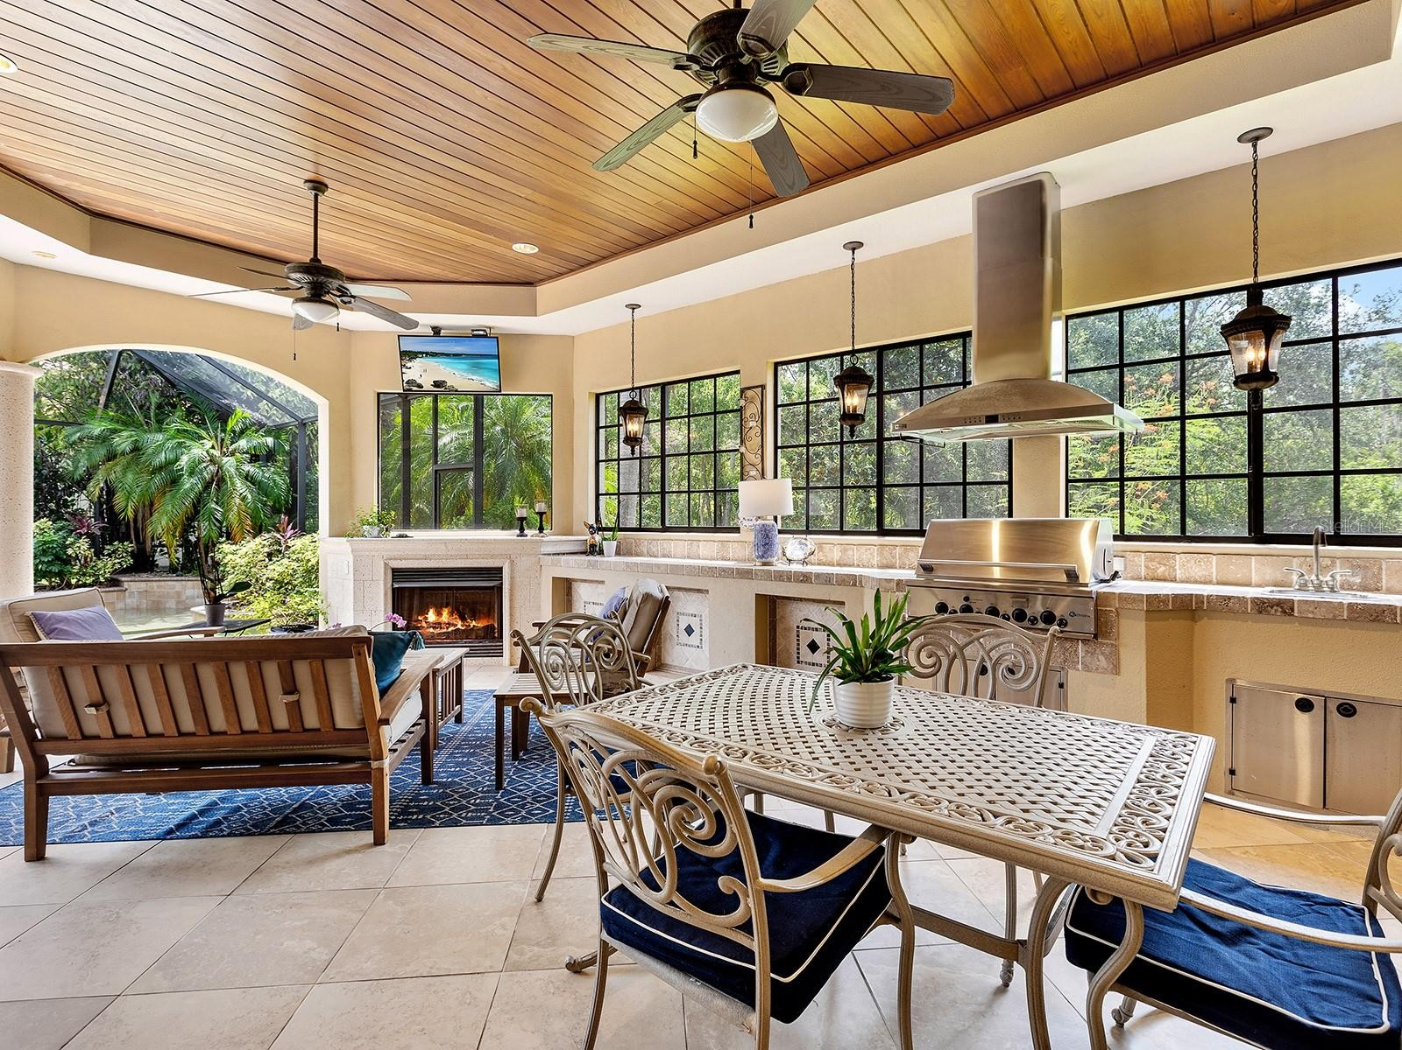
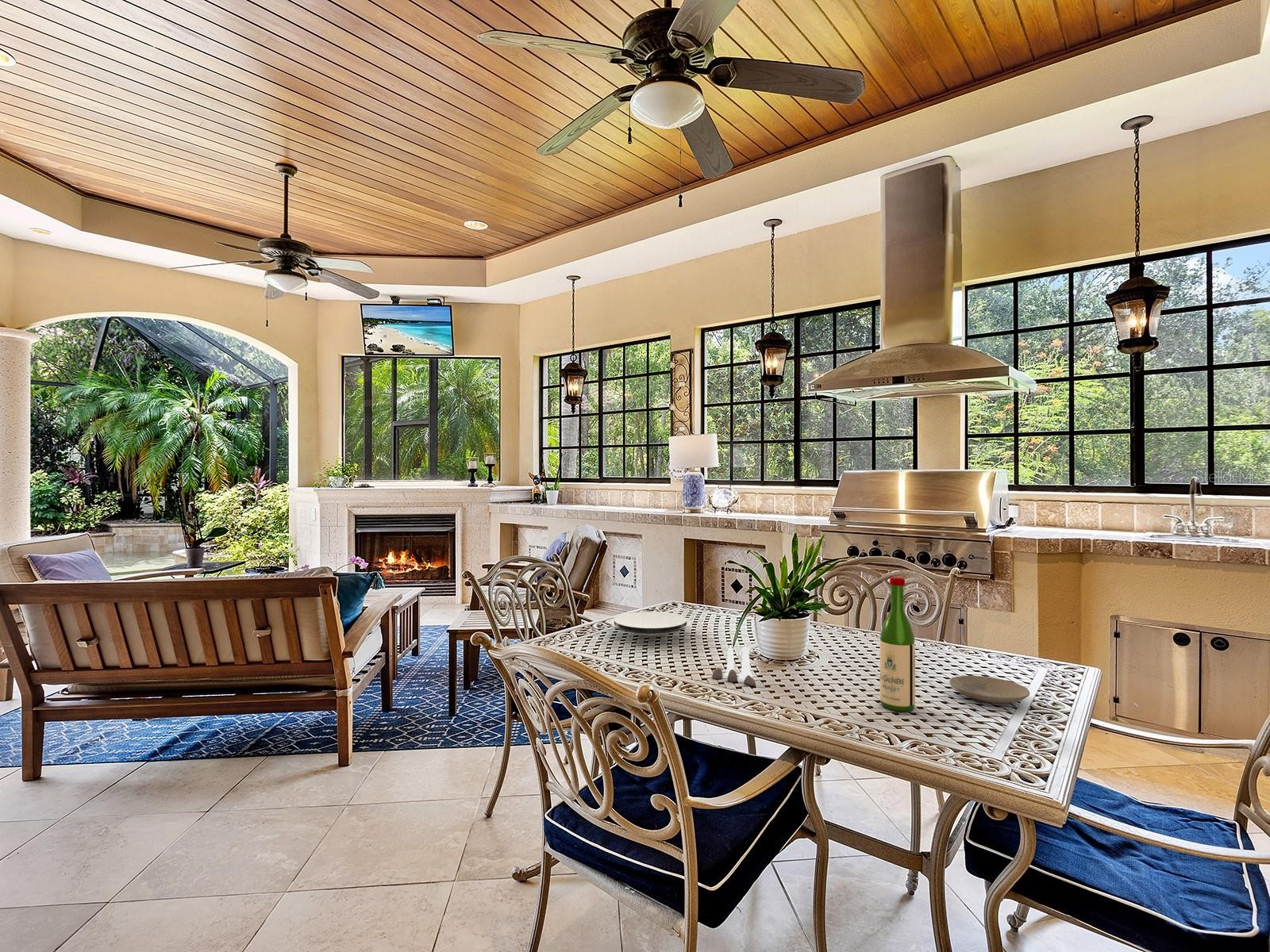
+ salt and pepper shaker set (733, 663)
+ plate (988, 691)
+ wine bottle (897, 642)
+ plate (650, 627)
